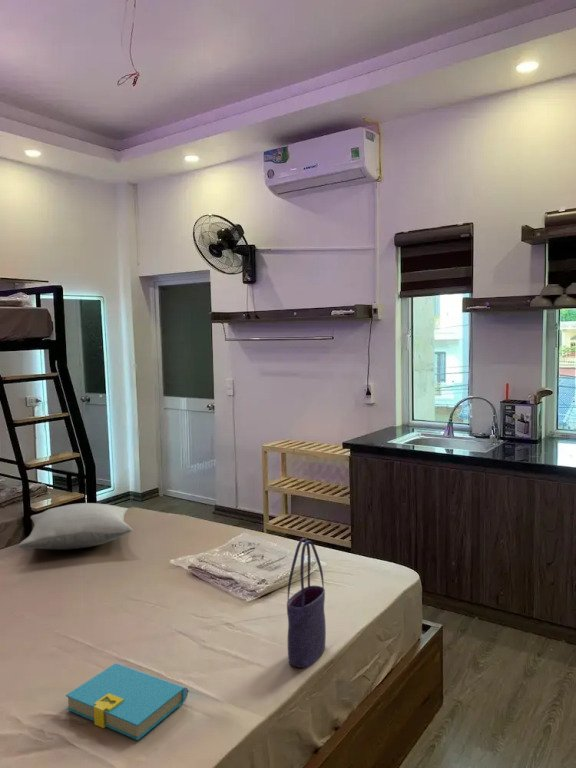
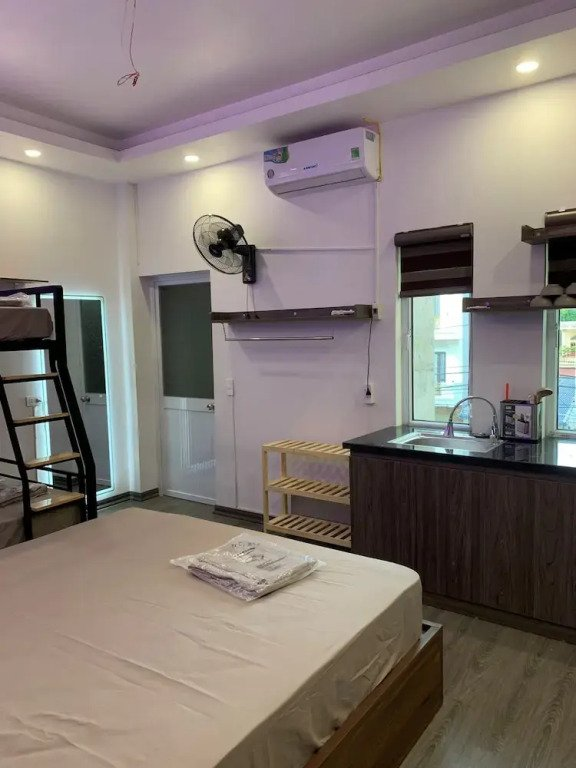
- book (127, 697)
- pillow (78, 524)
- tote bag (306, 597)
